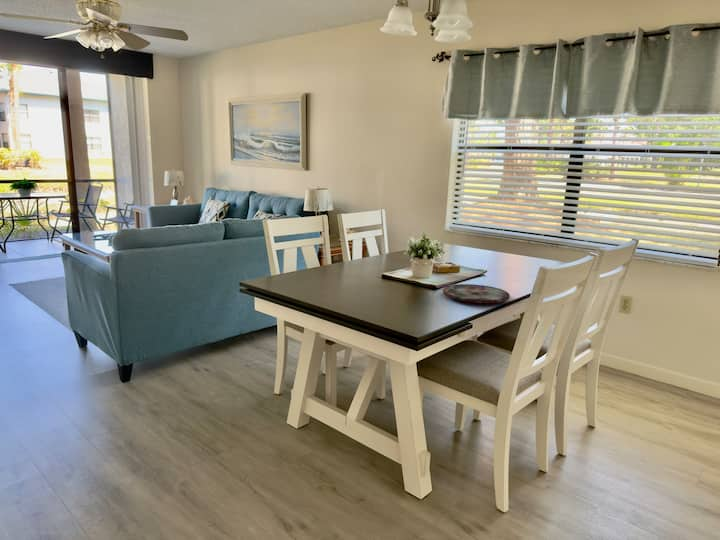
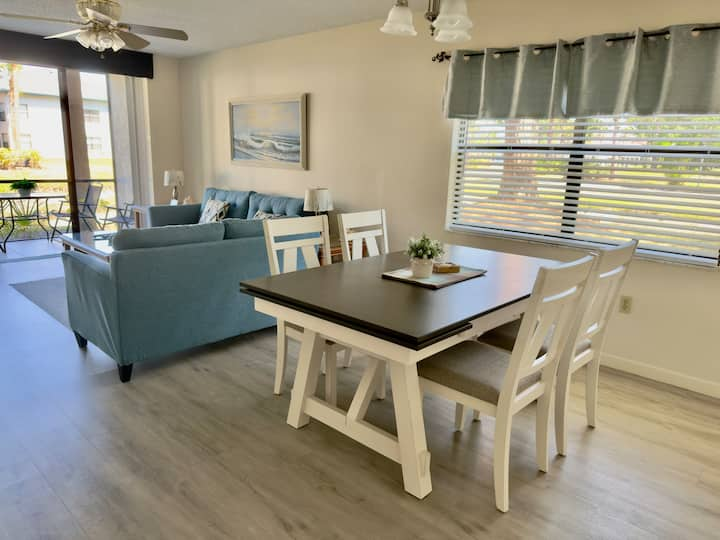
- plate (475, 293)
